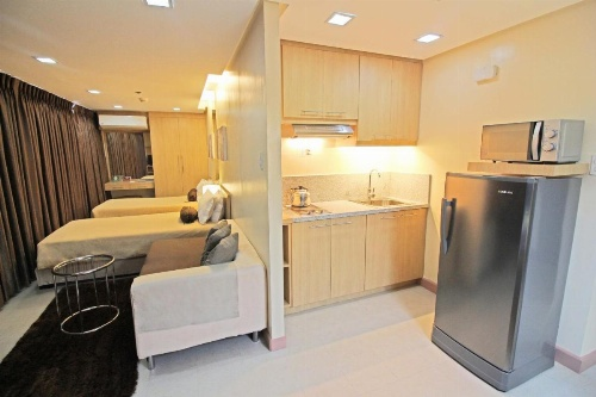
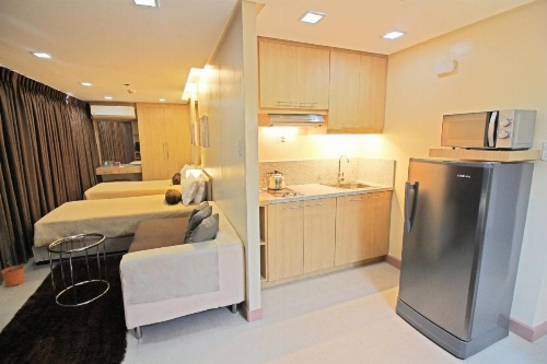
+ plant pot (13, 272)
